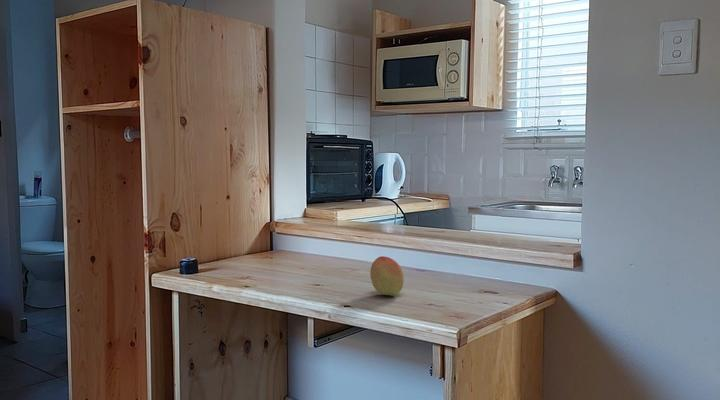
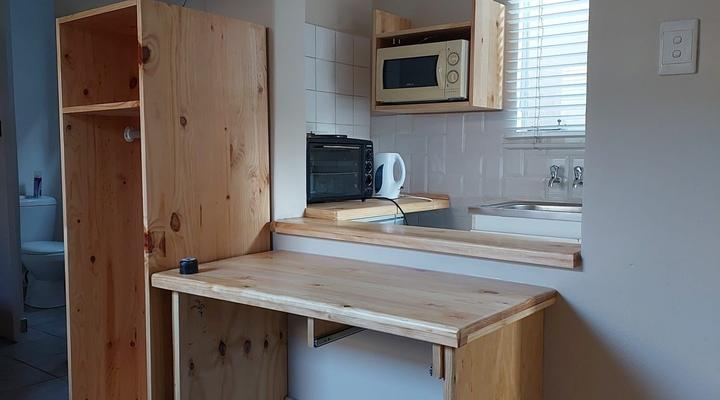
- fruit (386, 275)
